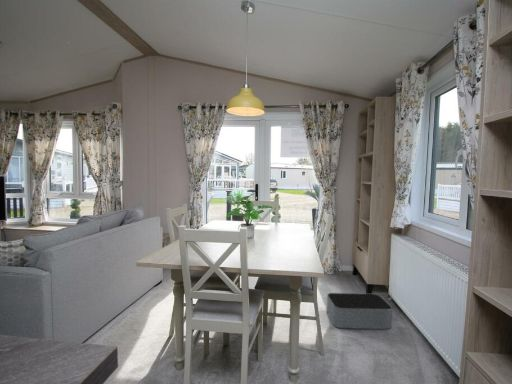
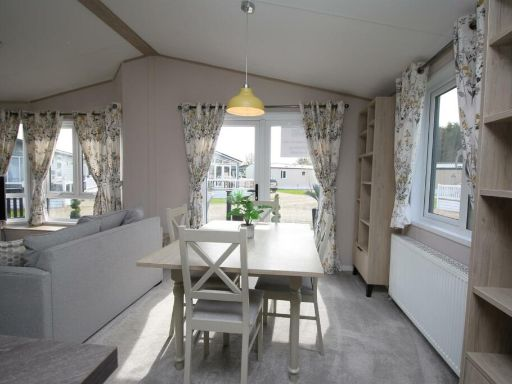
- storage bin (357, 310)
